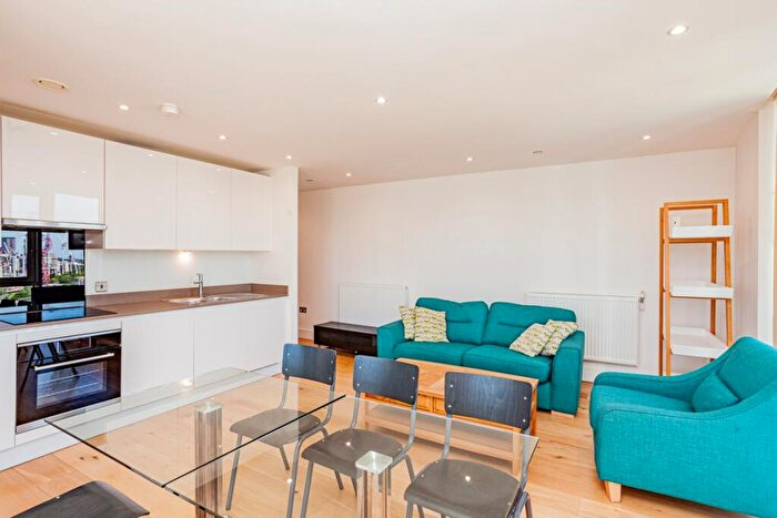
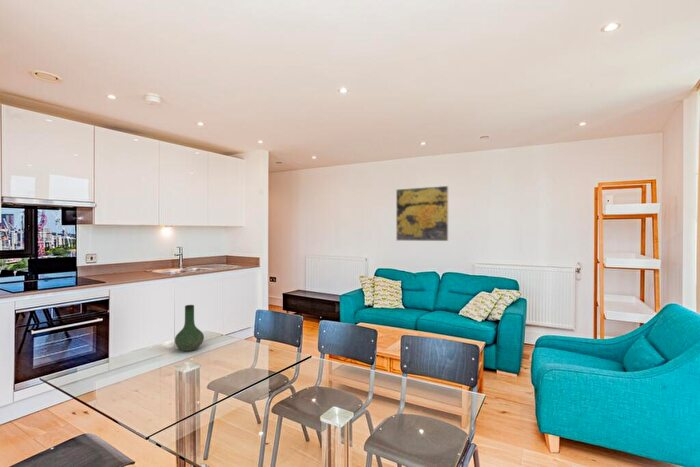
+ vase (189, 327)
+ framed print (421, 214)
